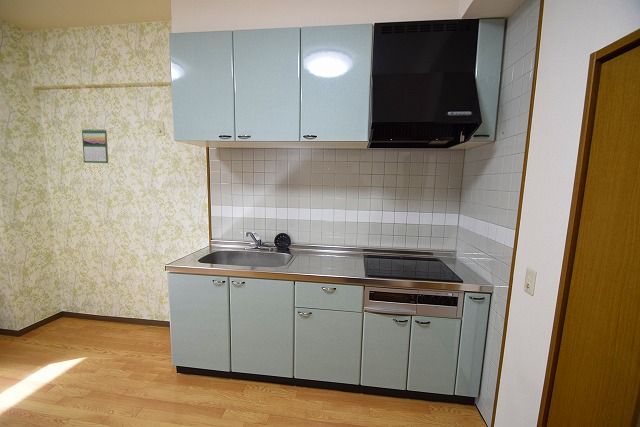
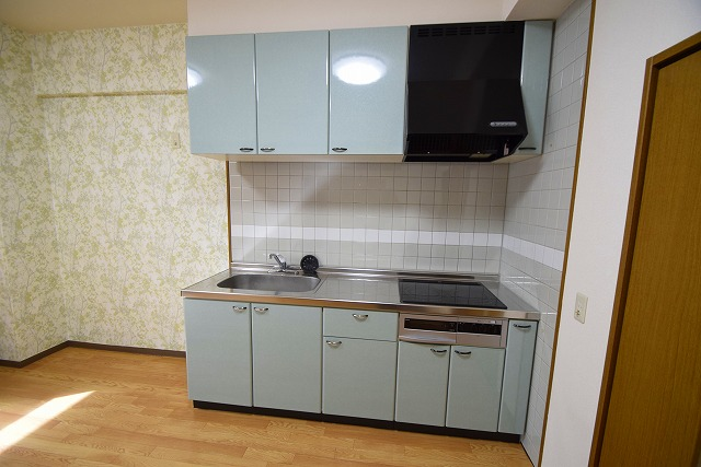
- calendar (95, 145)
